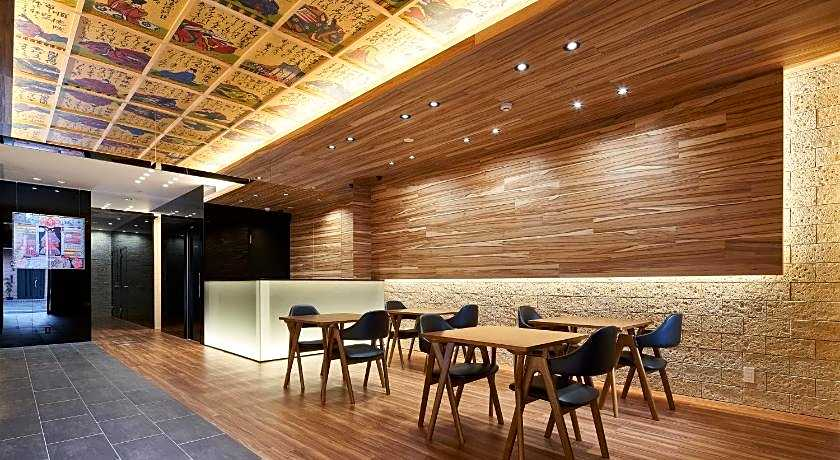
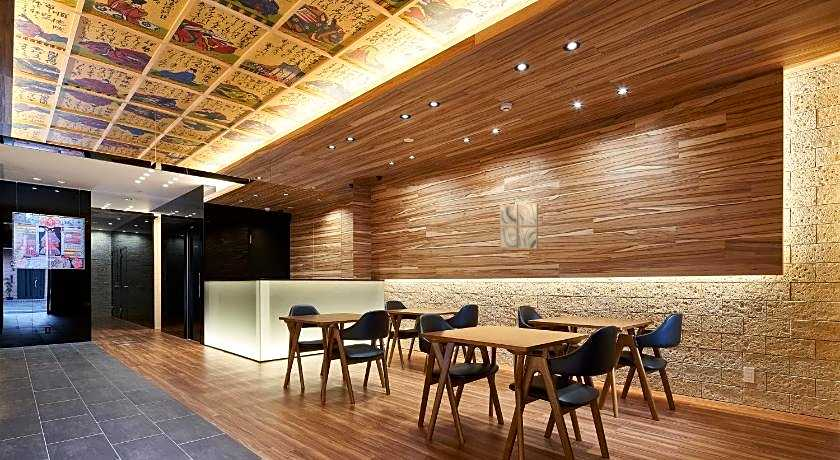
+ wall art (518, 225)
